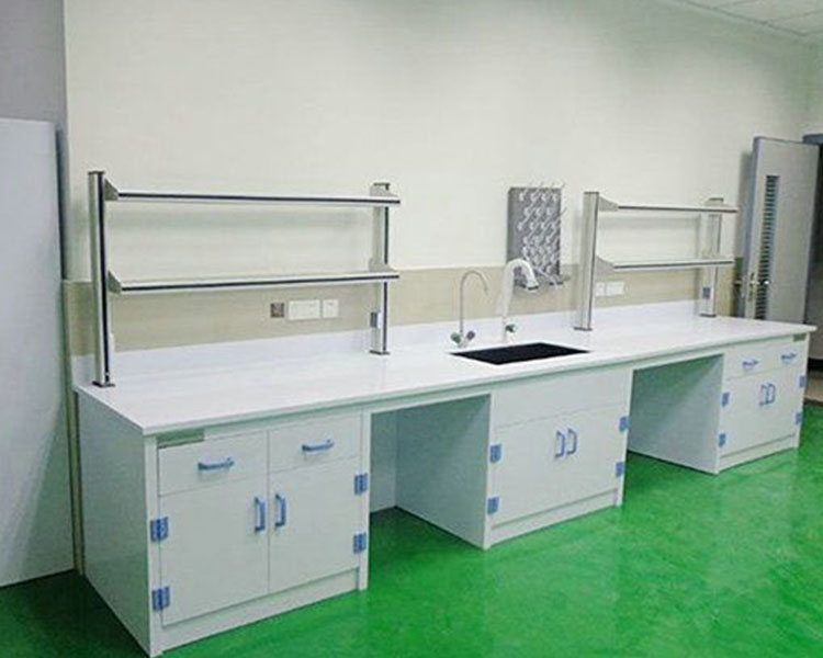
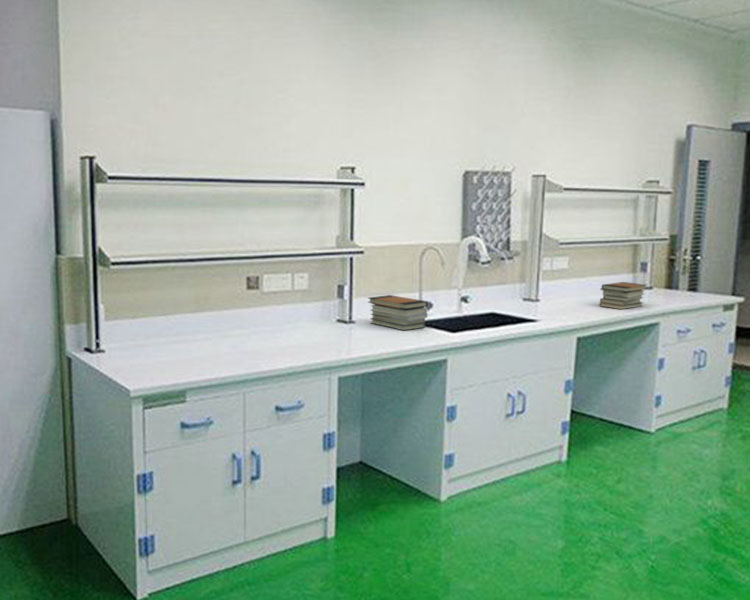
+ book stack (397, 312)
+ book stack (623, 295)
